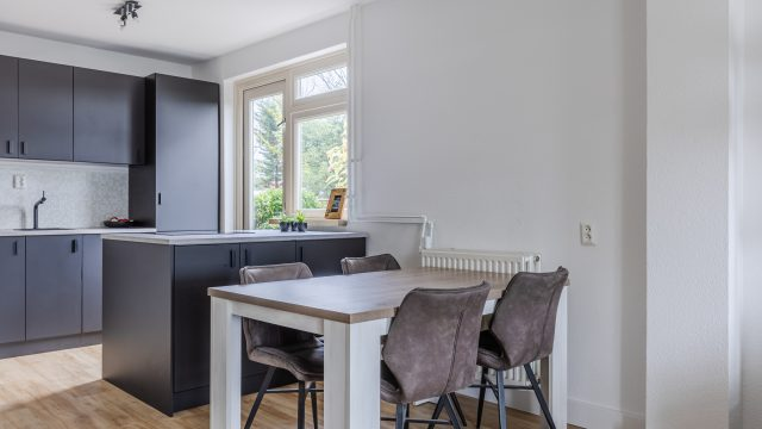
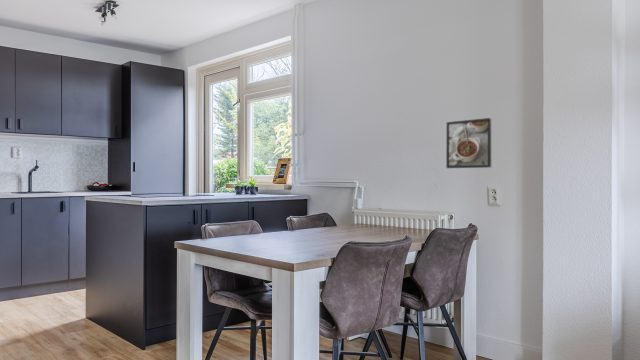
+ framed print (468, 144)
